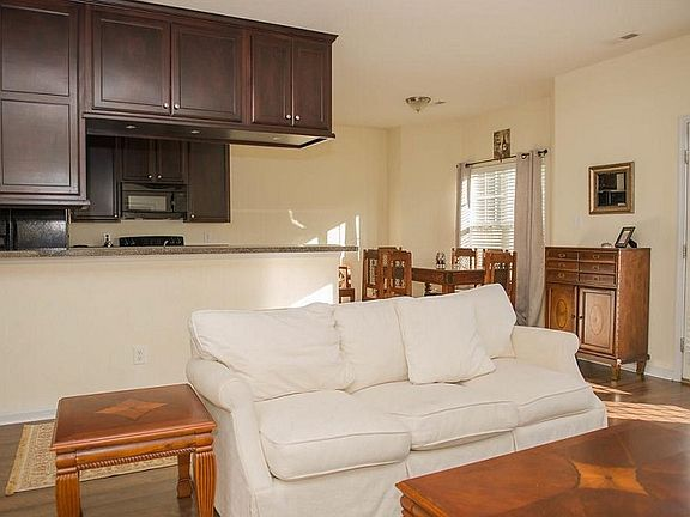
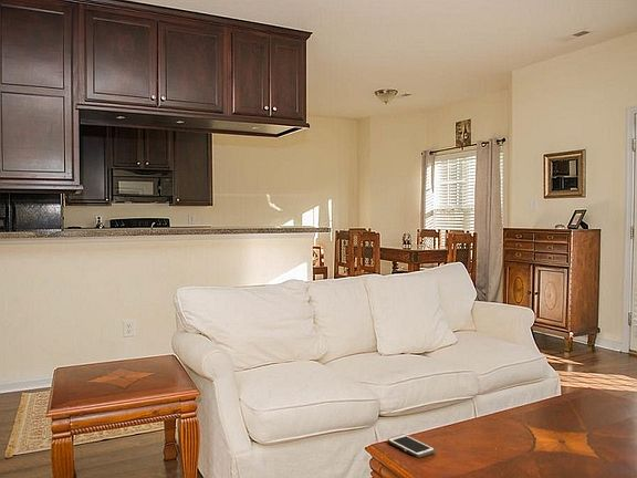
+ cell phone (410, 445)
